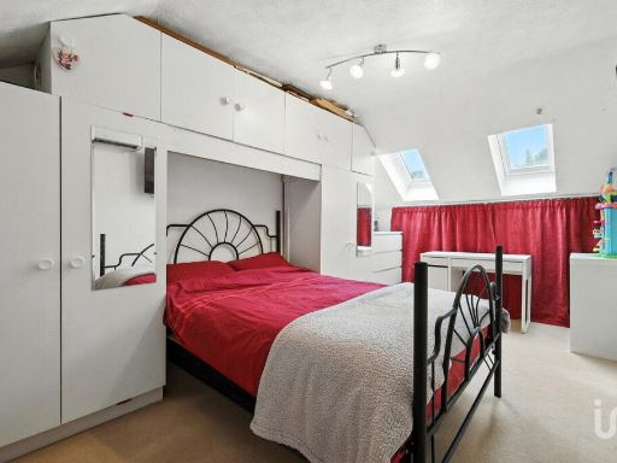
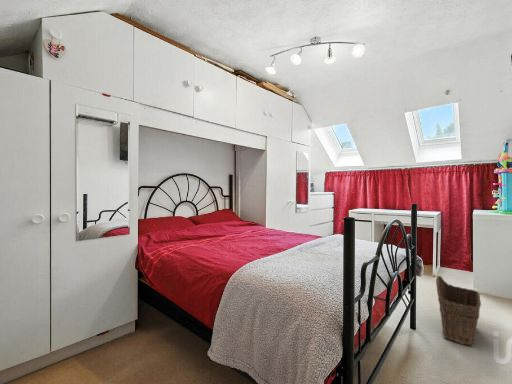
+ wicker basket (457, 305)
